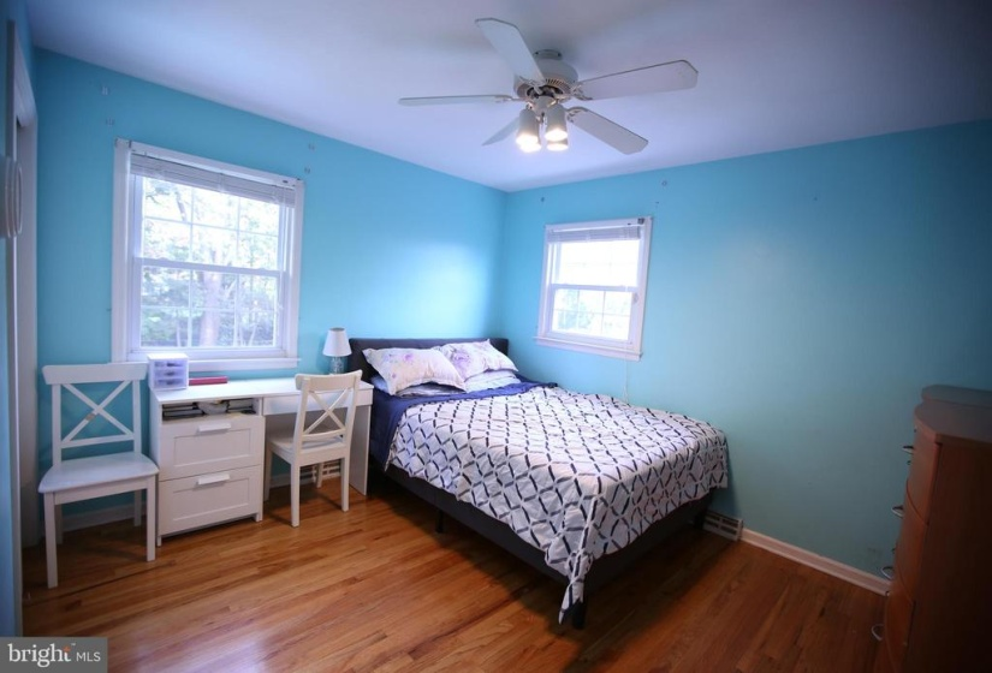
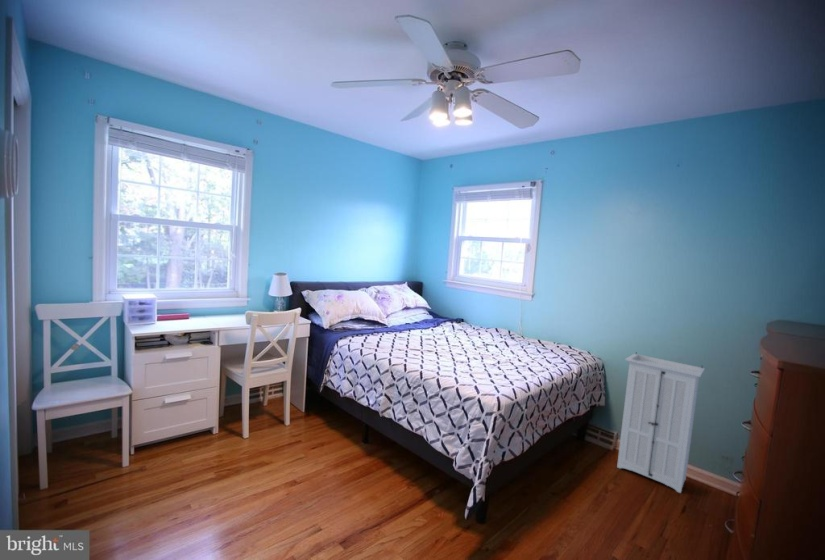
+ storage cabinet (657, 418)
